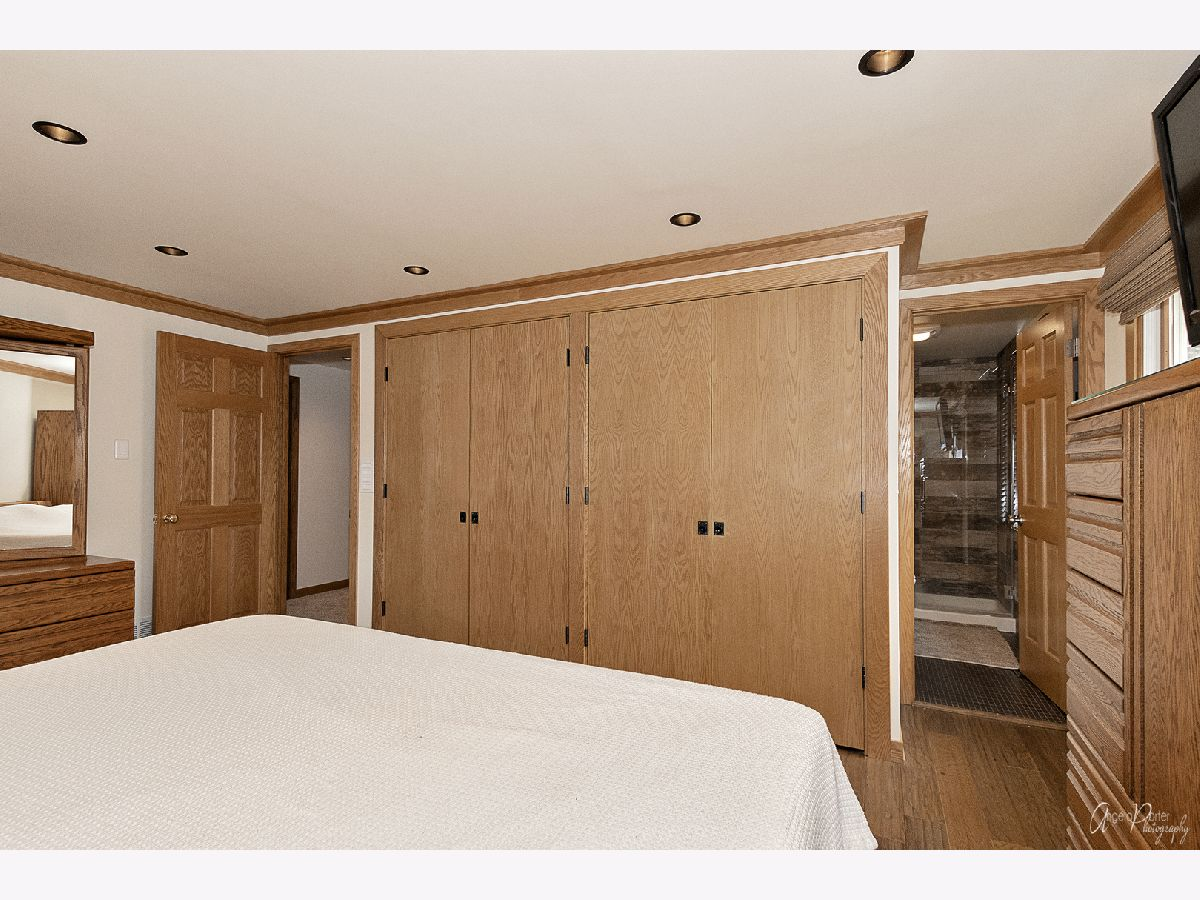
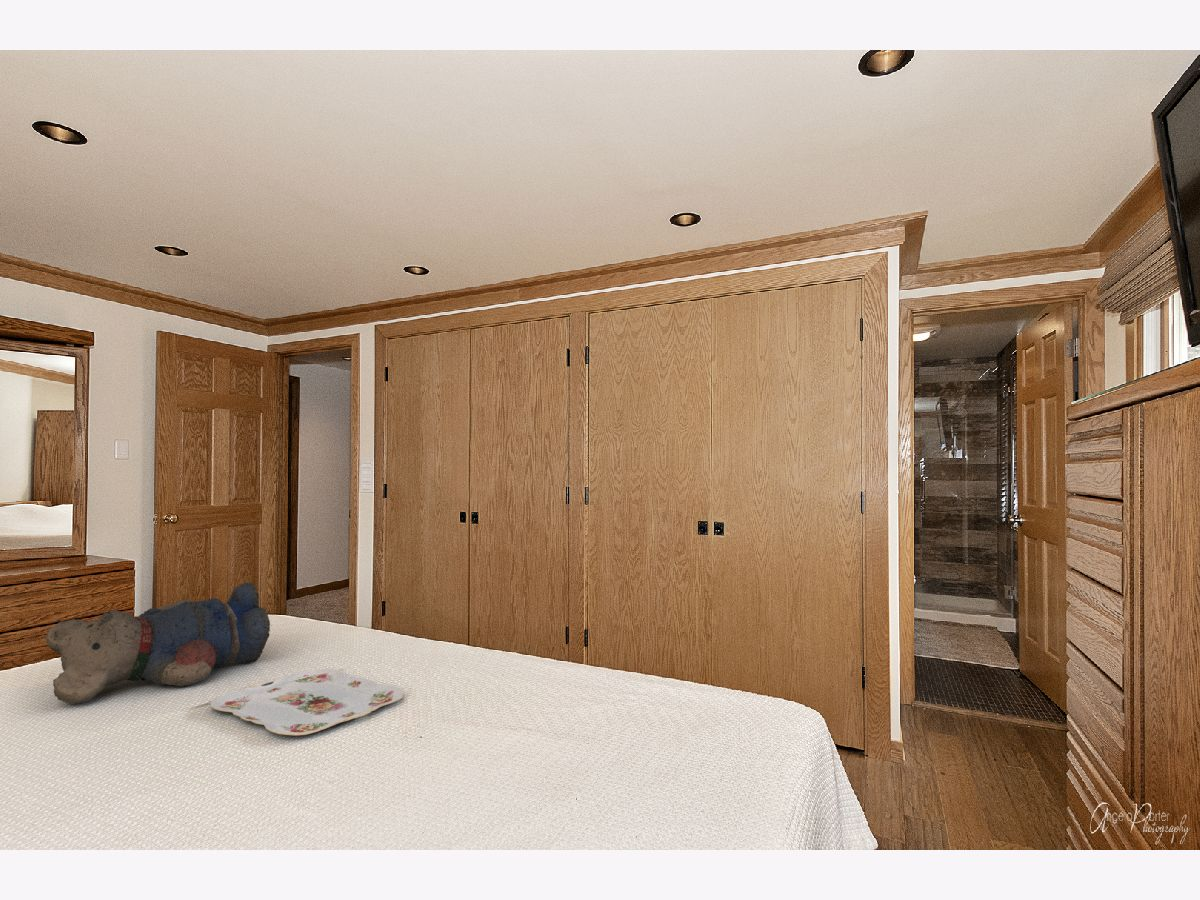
+ teddy bear (165, 637)
+ serving tray (309, 699)
